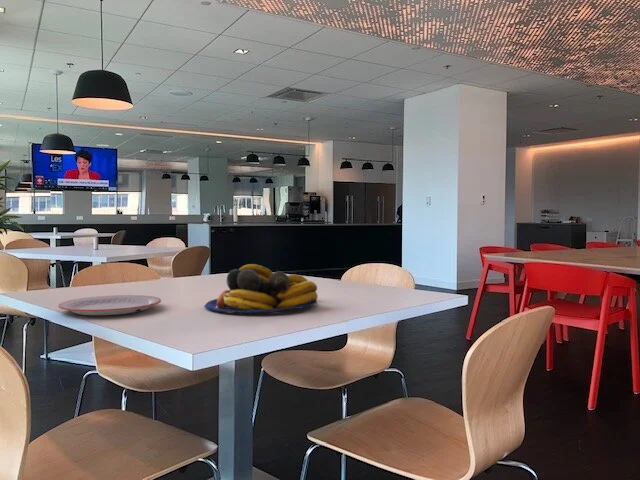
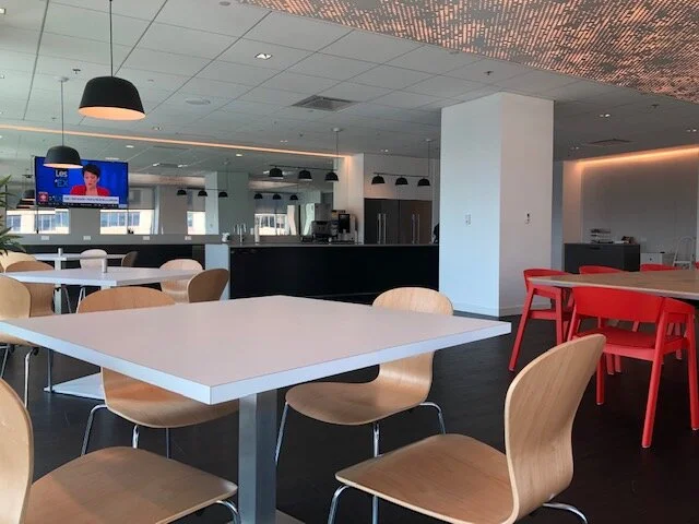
- fruit bowl (261, 284)
- plate (111, 305)
